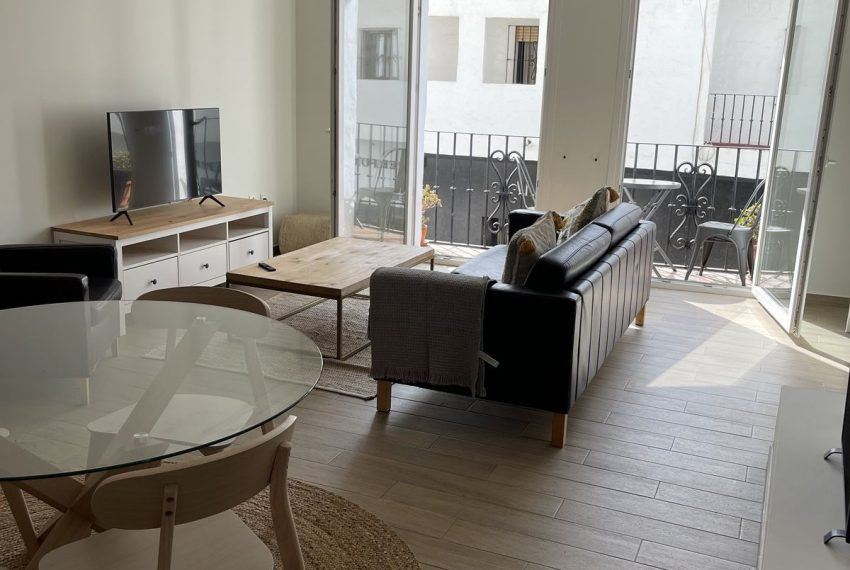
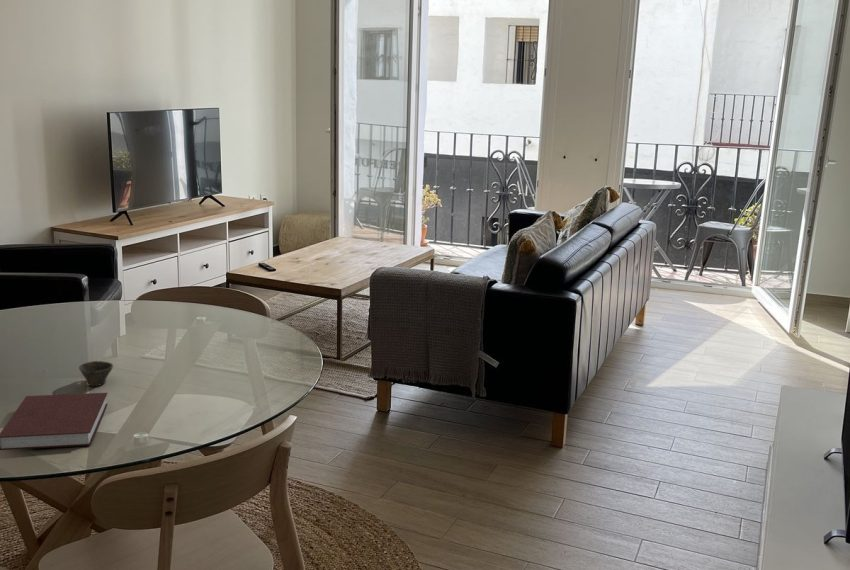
+ notebook (56, 419)
+ cup (96, 373)
